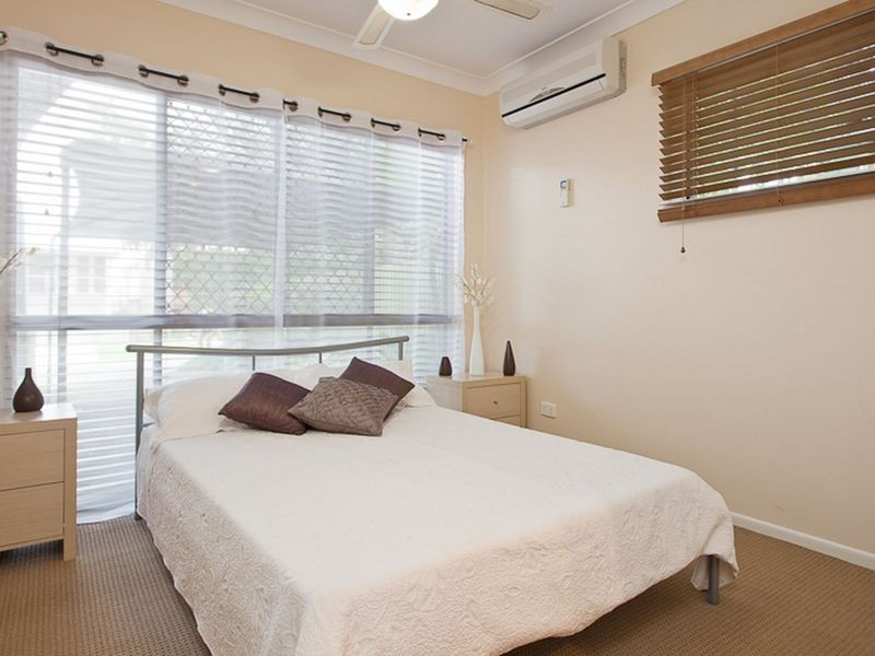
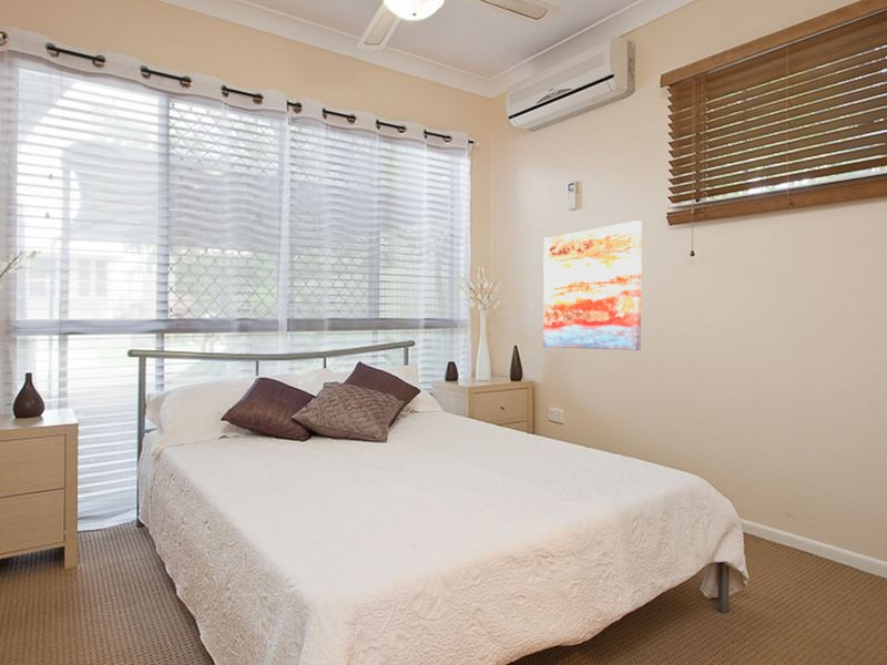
+ wall art (588, 289)
